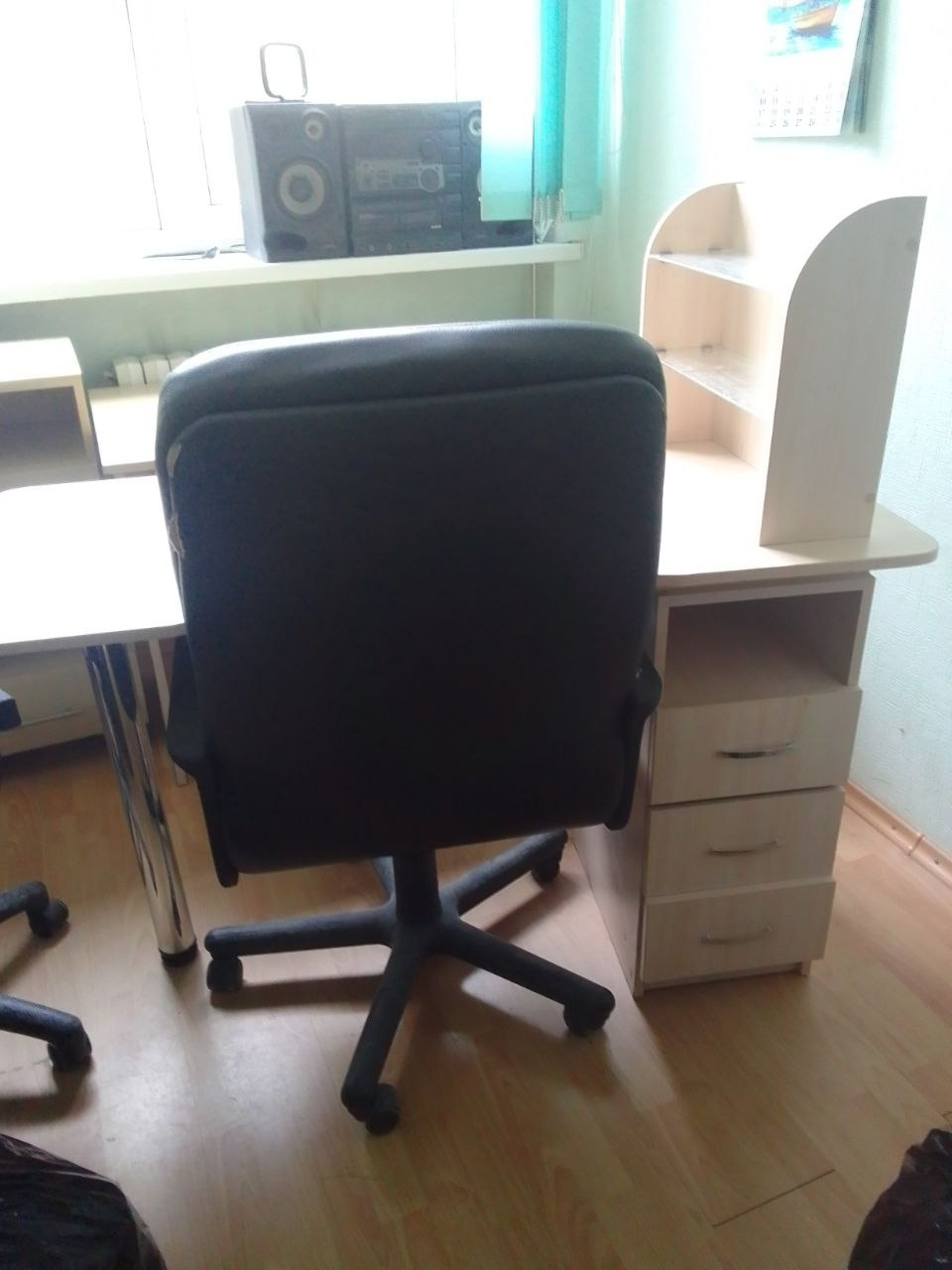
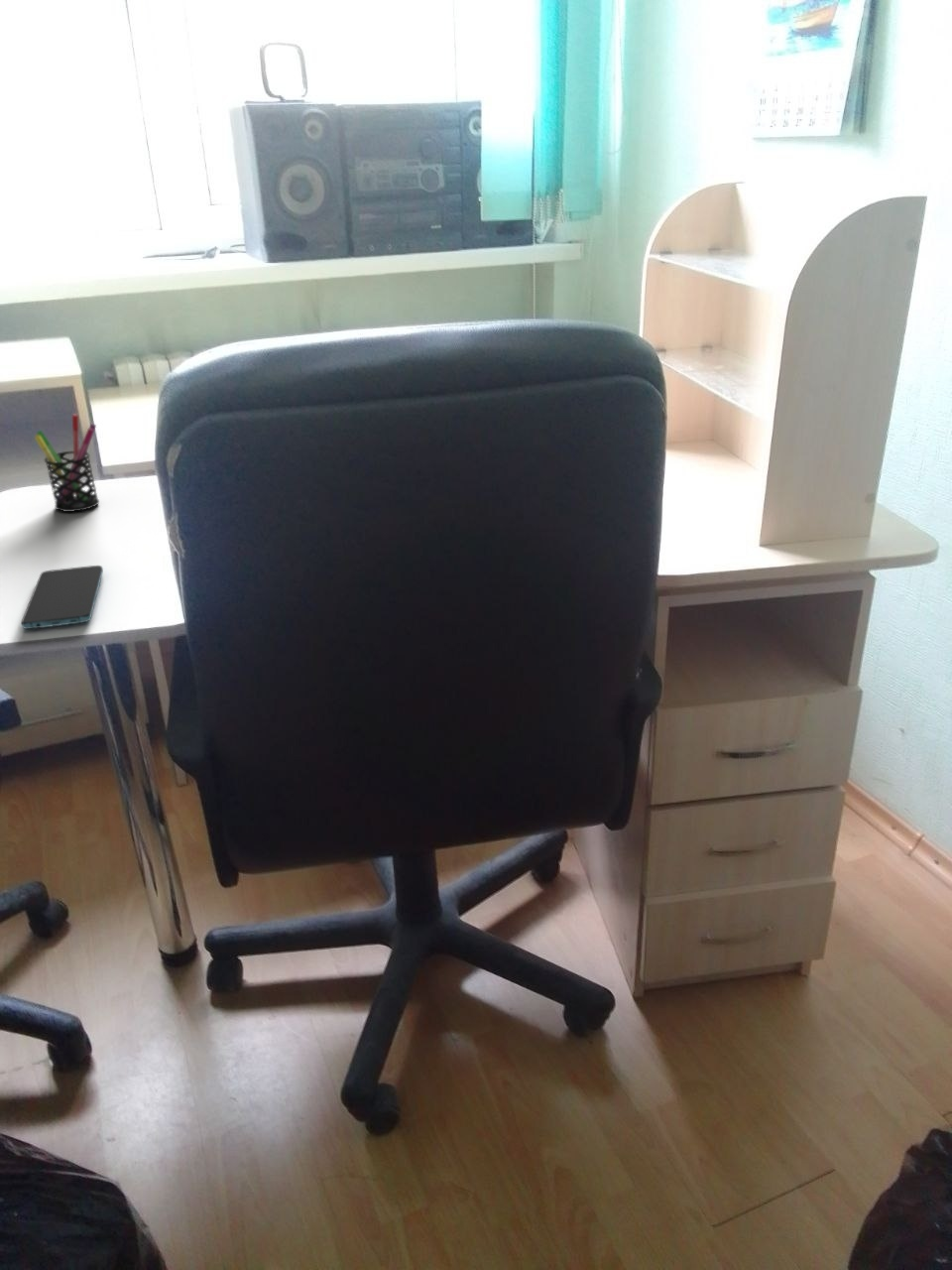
+ smartphone (64, 595)
+ pen holder (66, 461)
